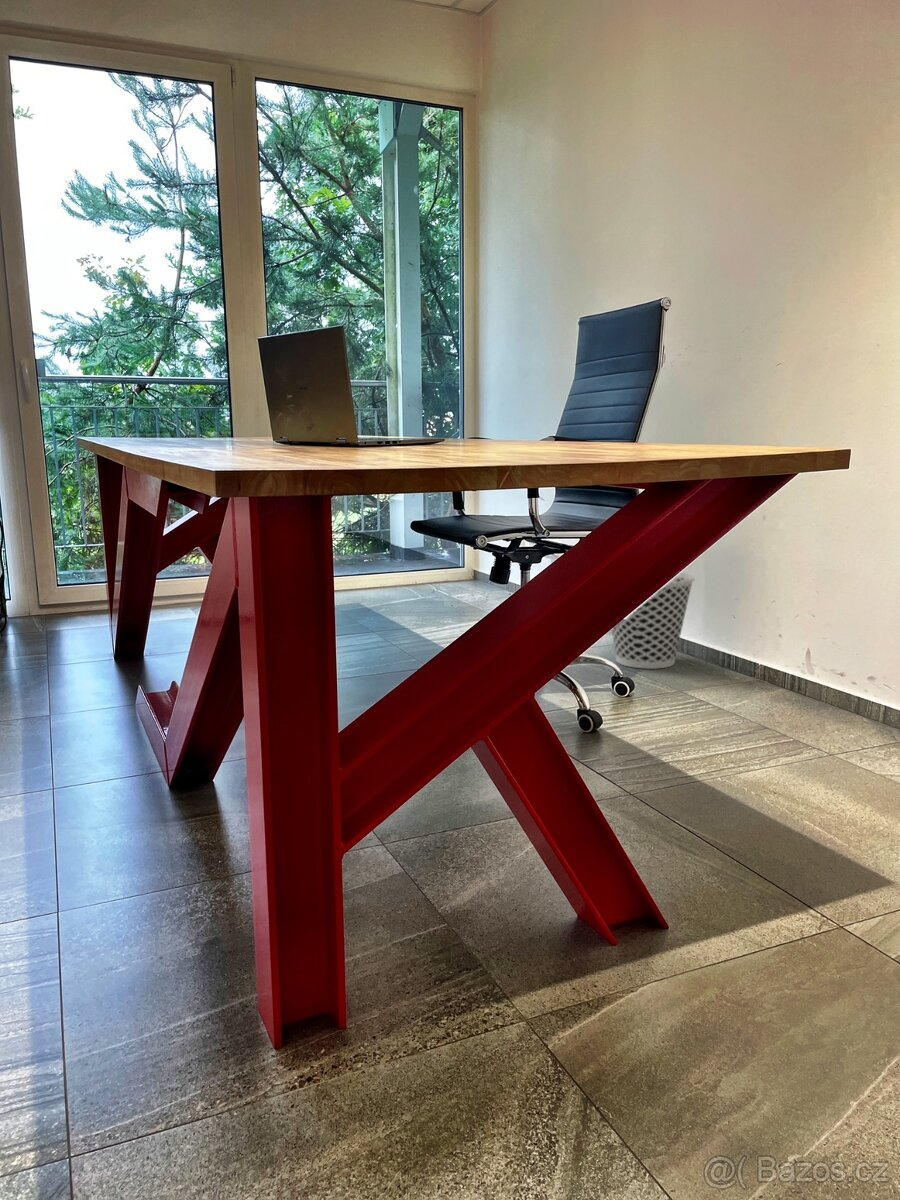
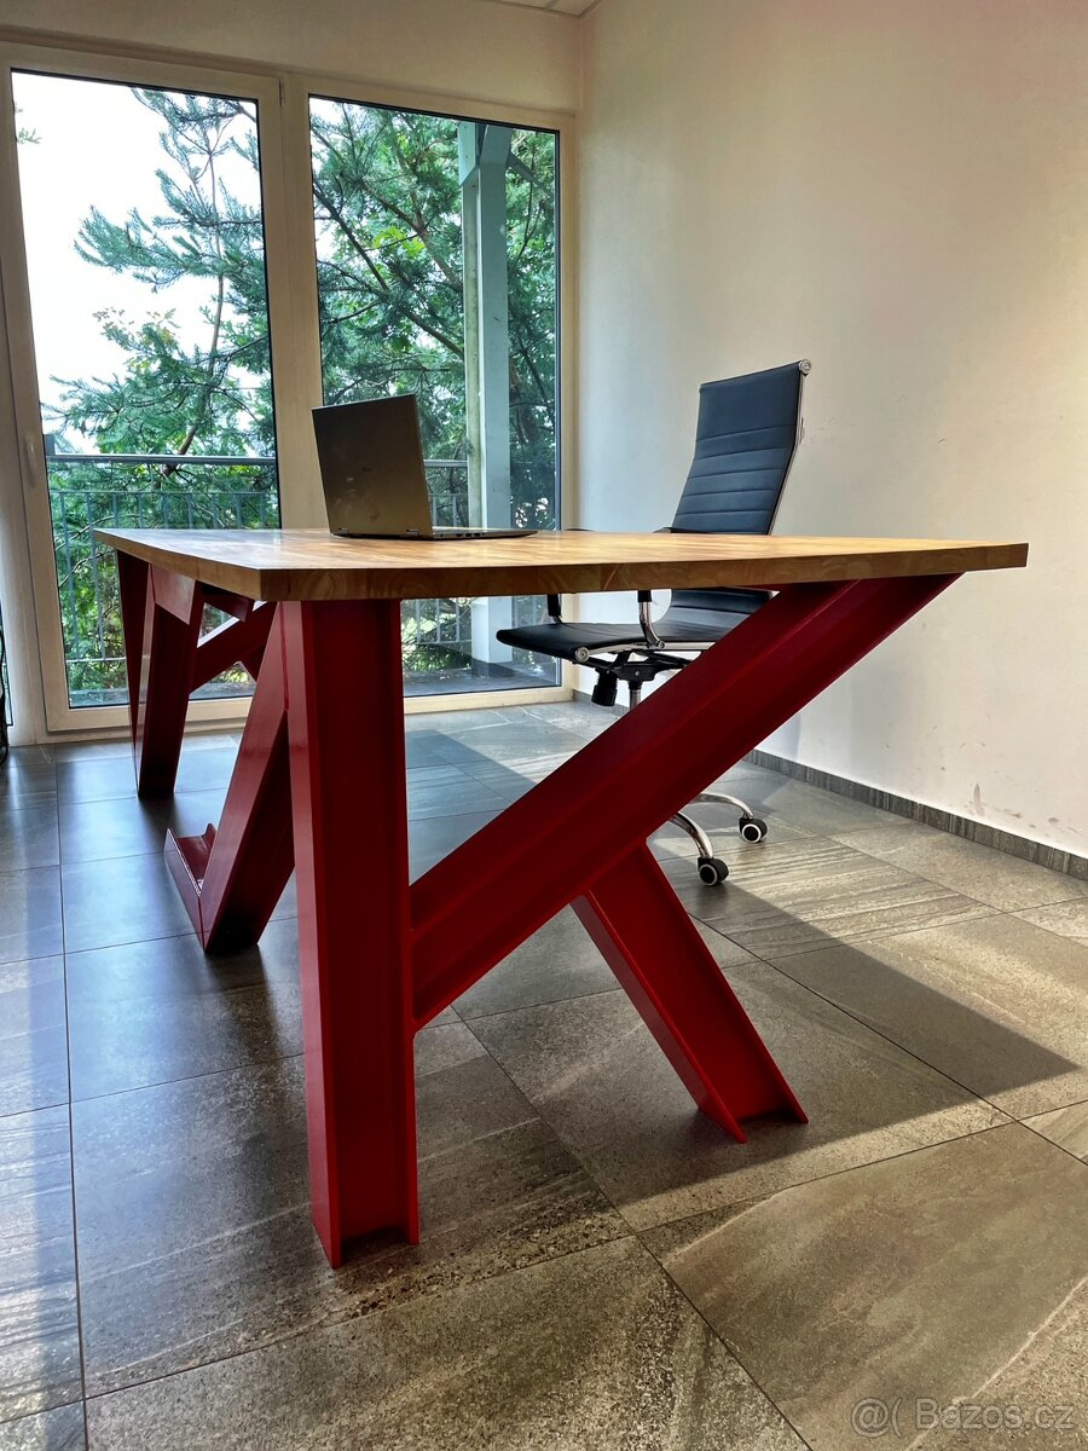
- wastebasket (646, 618)
